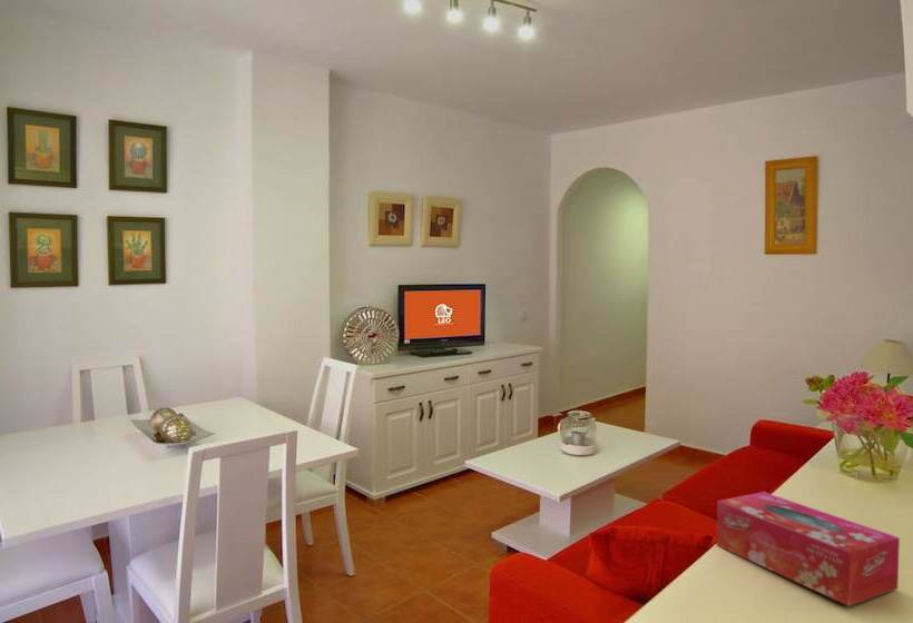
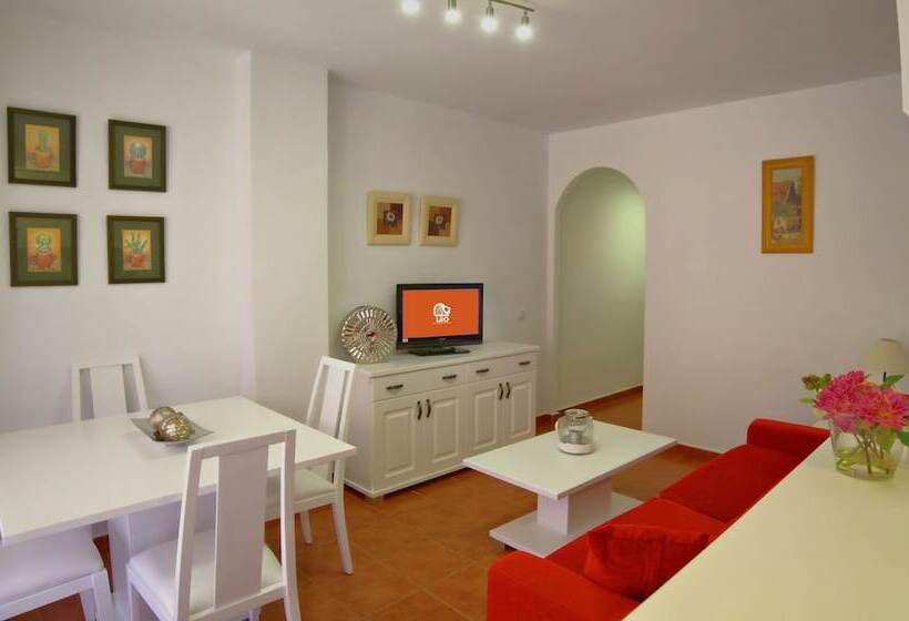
- tissue box (801, 541)
